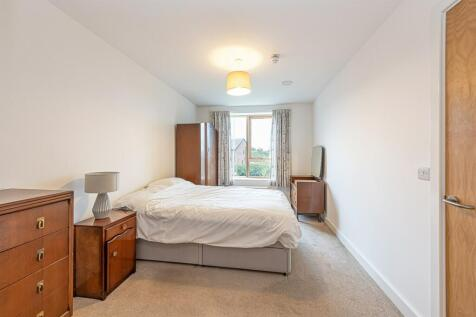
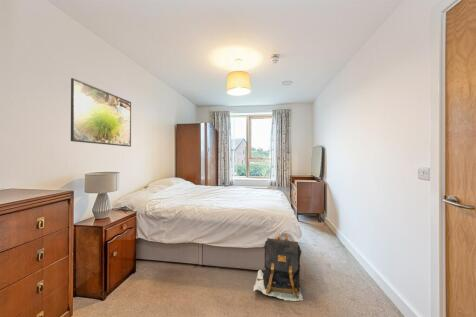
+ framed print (106, 118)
+ backpack (278, 262)
